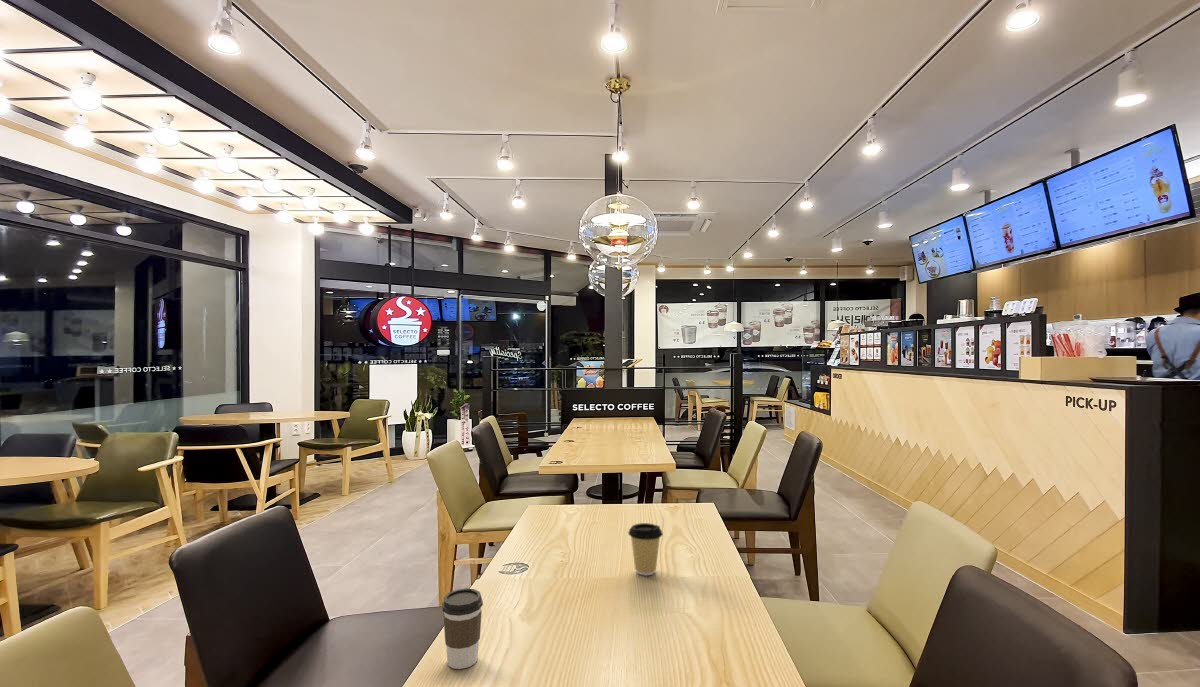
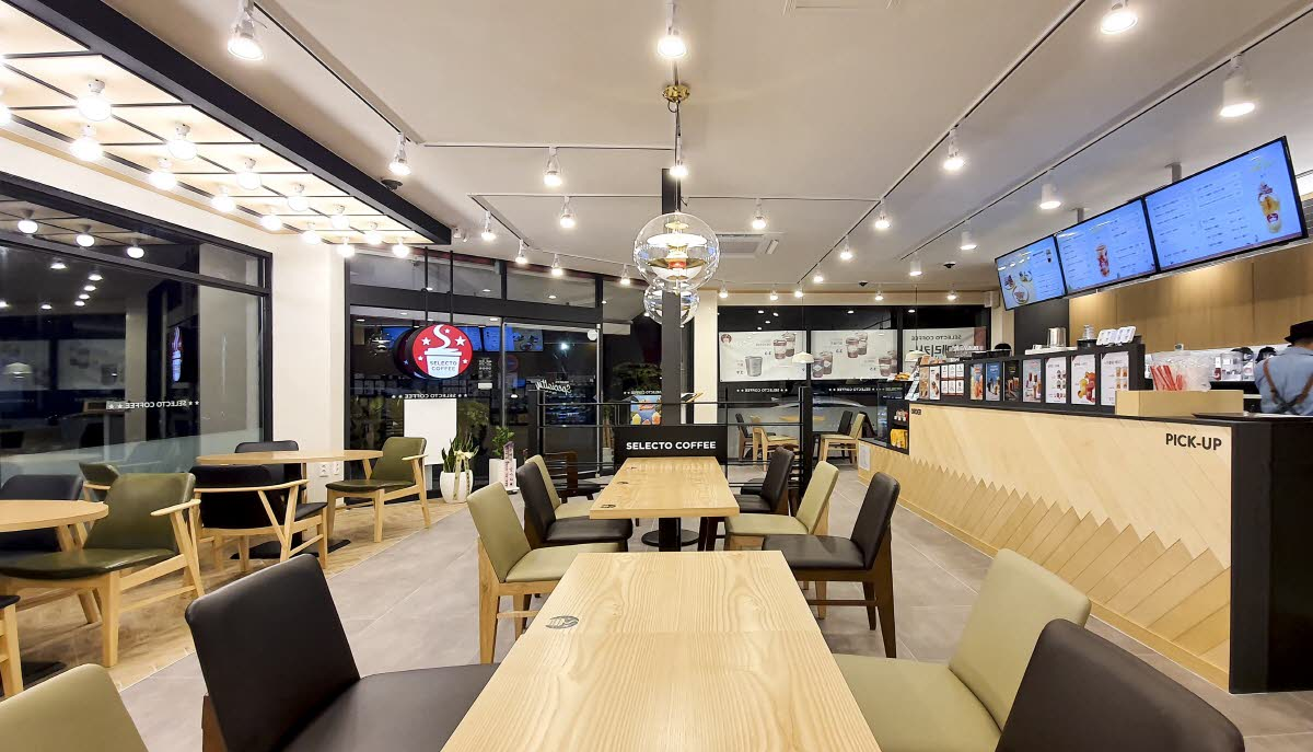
- coffee cup (462, 628)
- coffee cup (645, 548)
